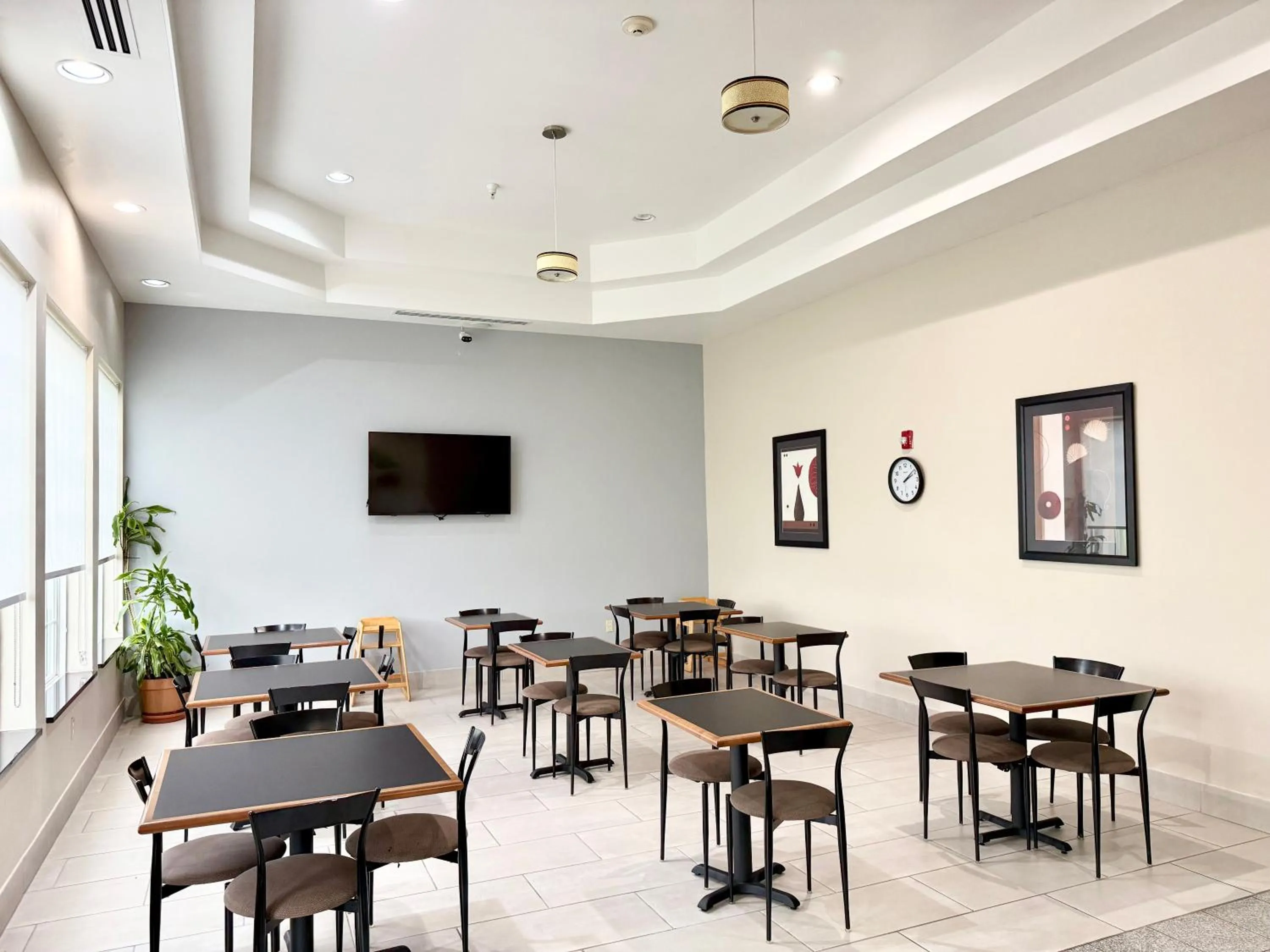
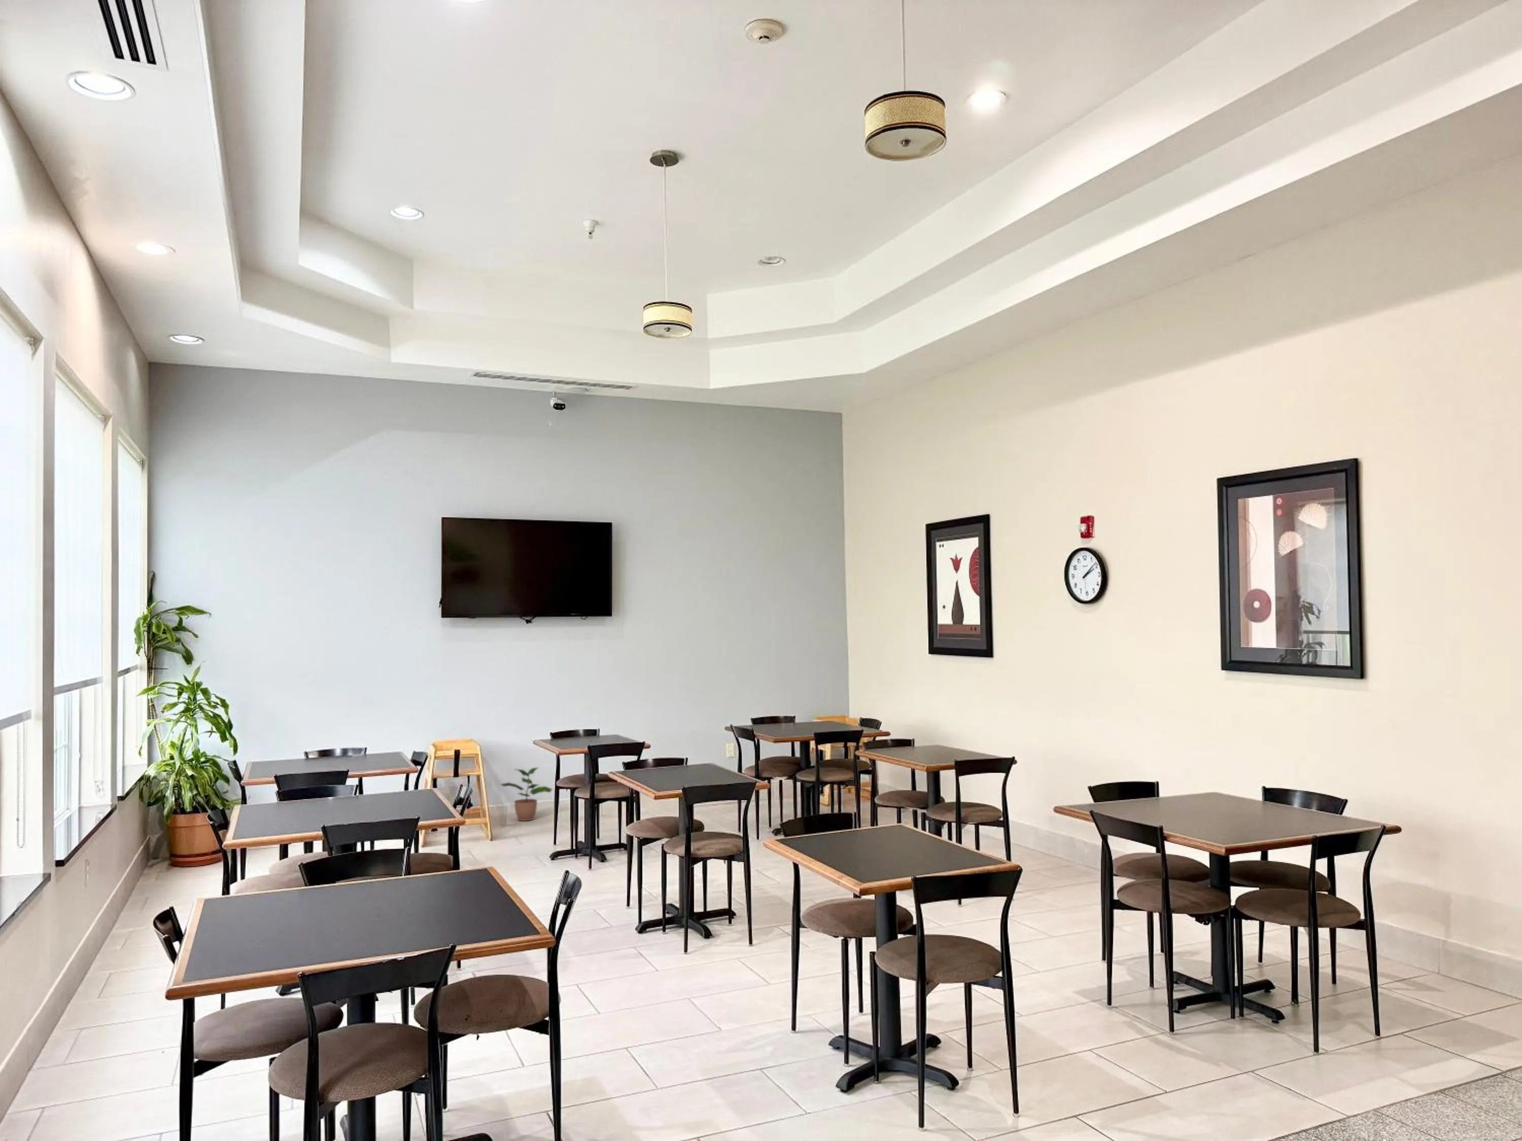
+ potted plant (526, 792)
